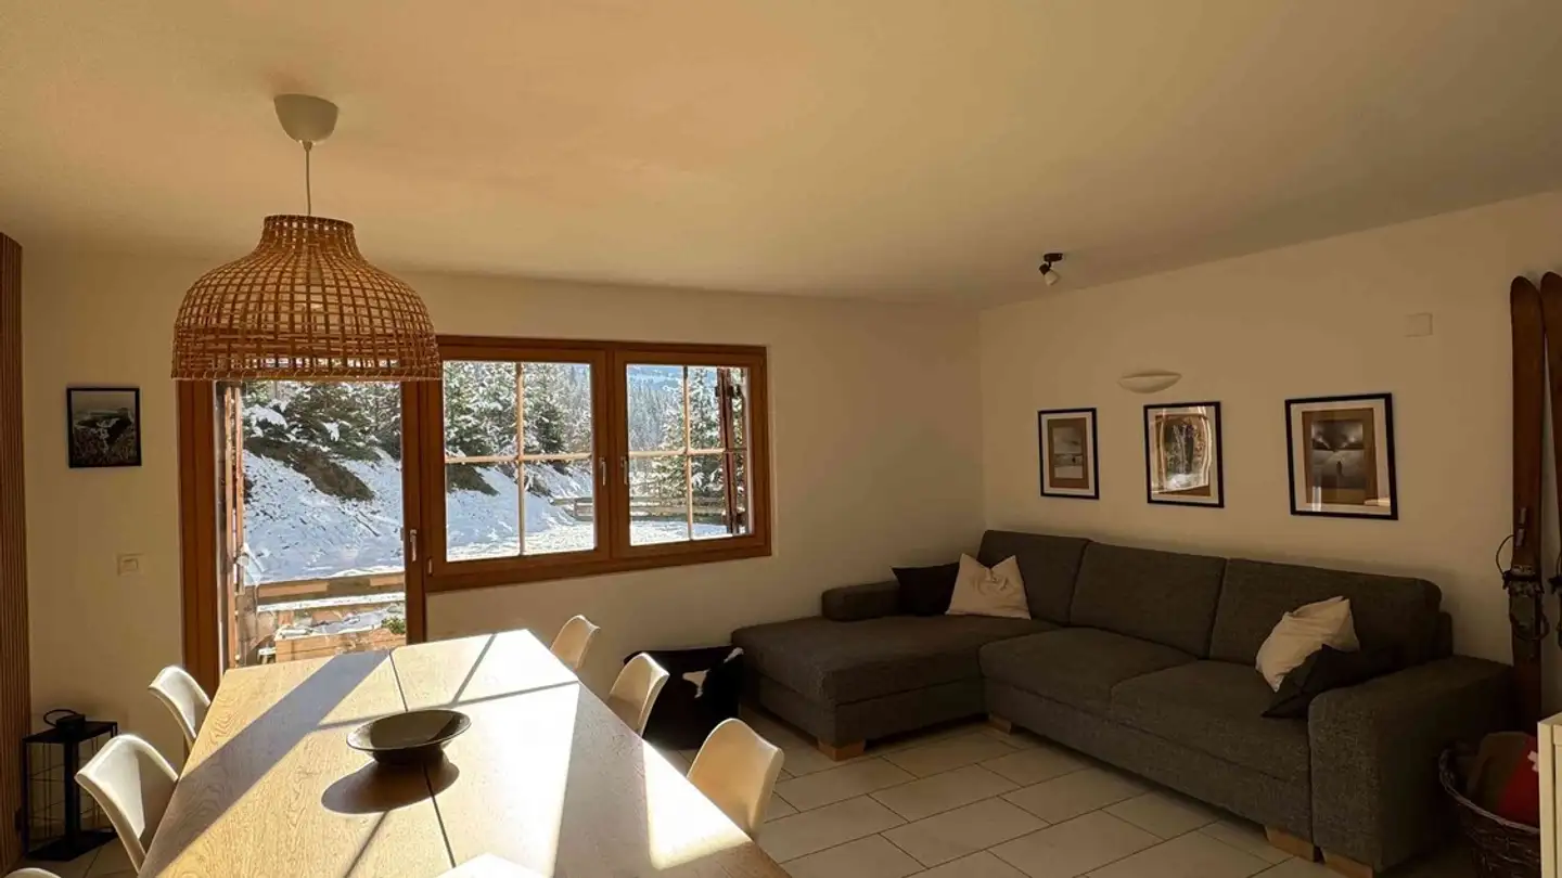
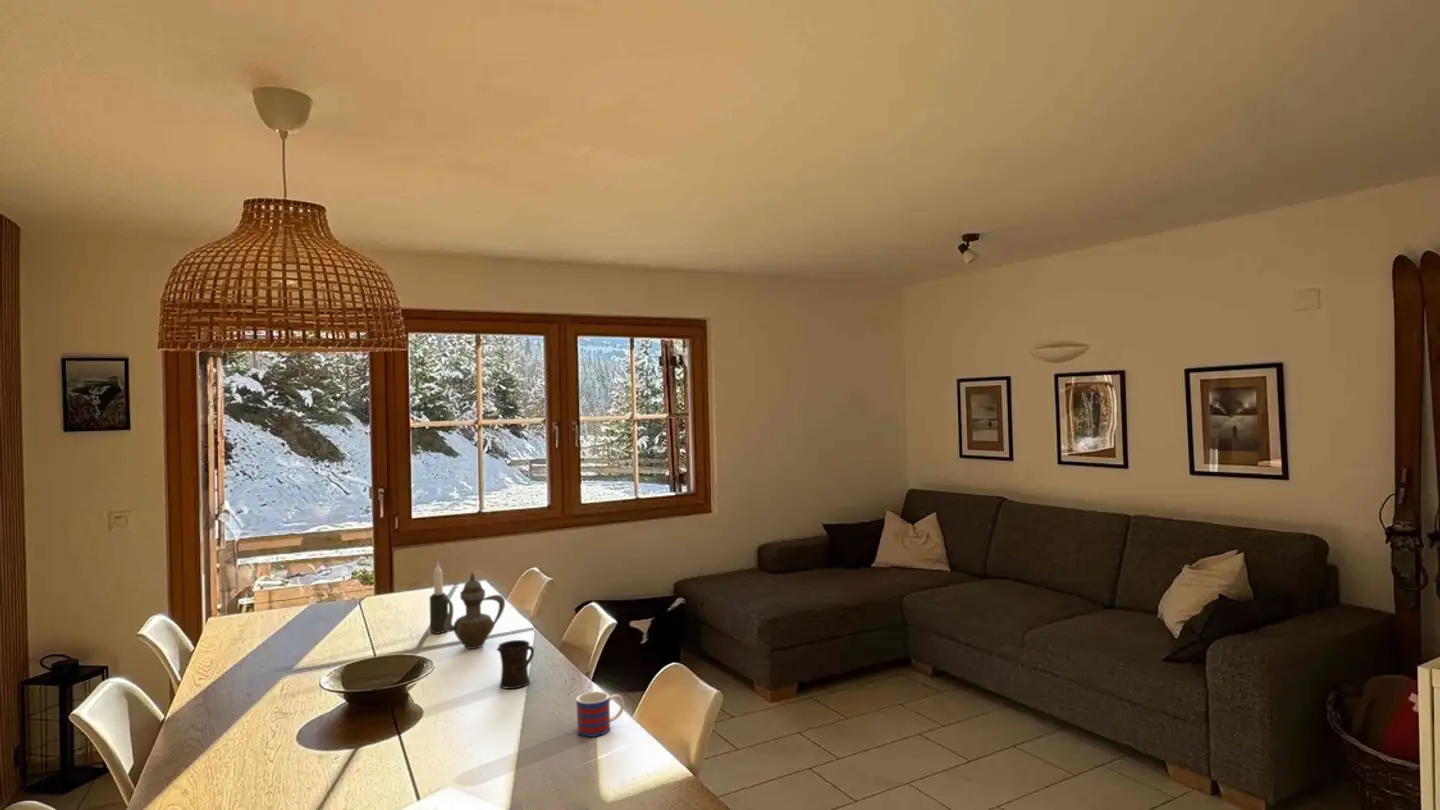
+ mug (515, 663)
+ teapot (474, 608)
+ candle (438, 596)
+ mug (601, 712)
